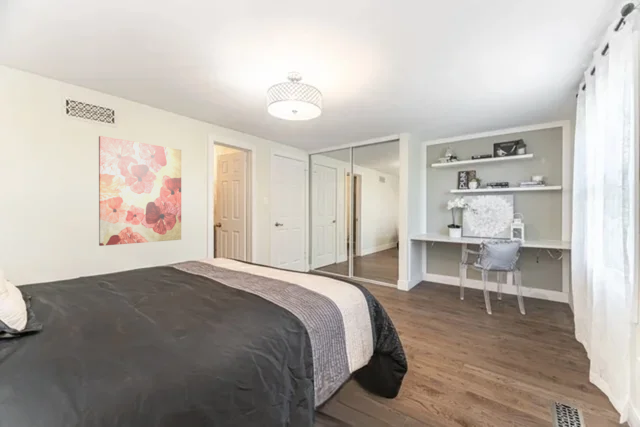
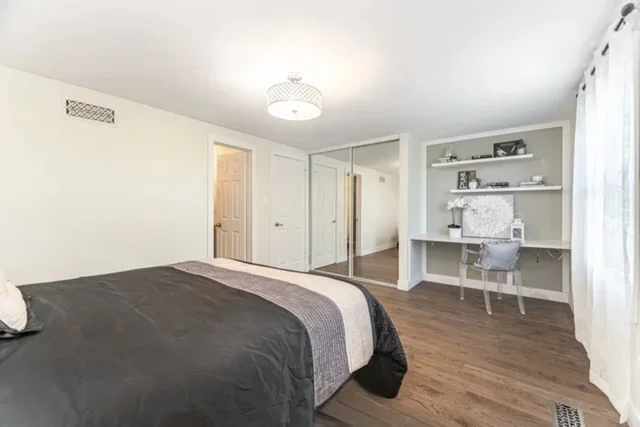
- wall art (144, 193)
